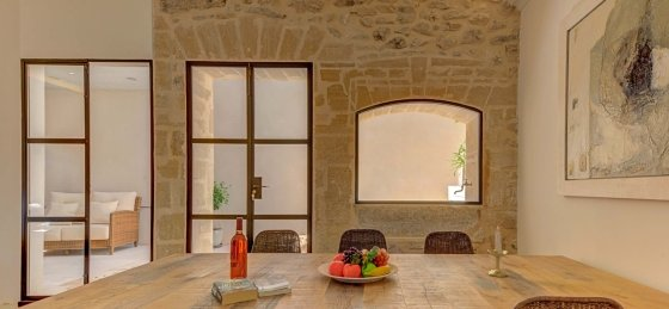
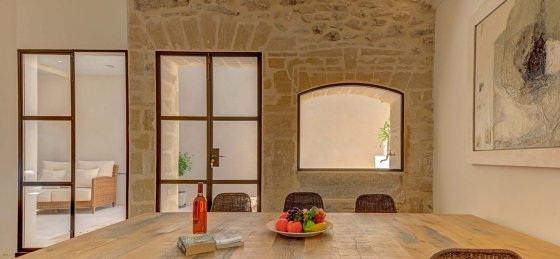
- candlestick (497, 249)
